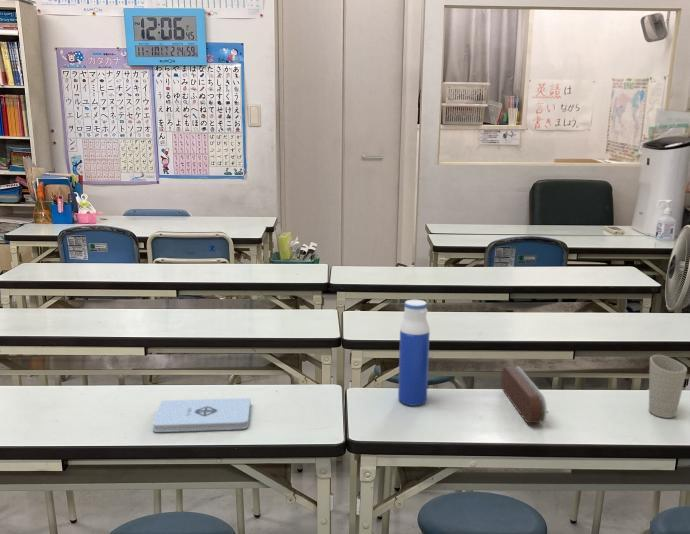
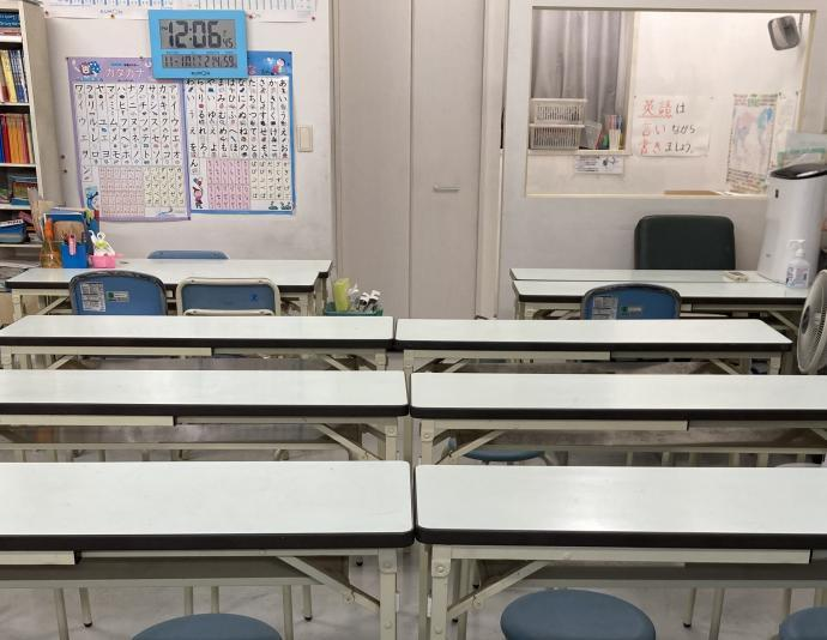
- pencil case (523, 393)
- water bottle (414, 352)
- cup (665, 386)
- notepad (203, 414)
